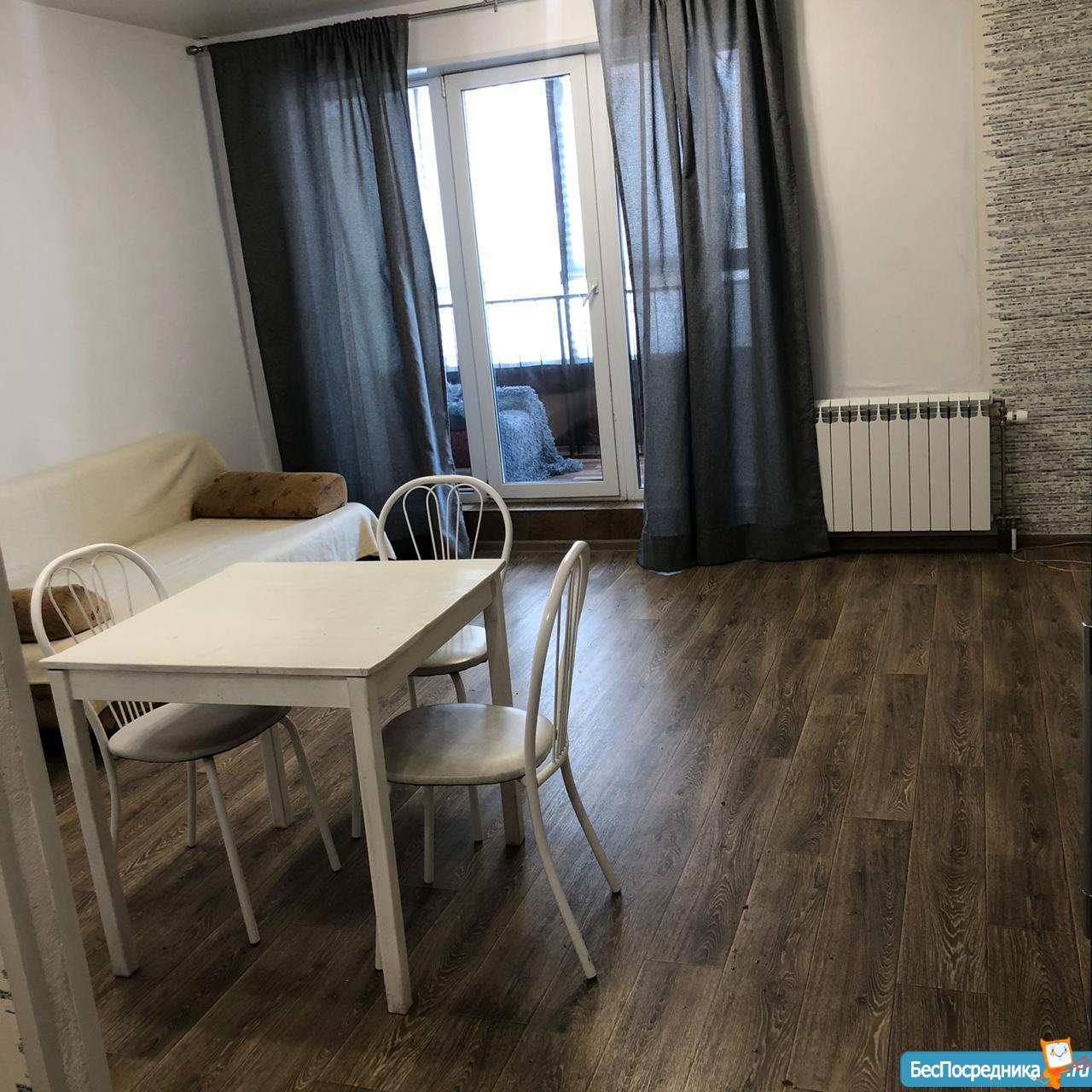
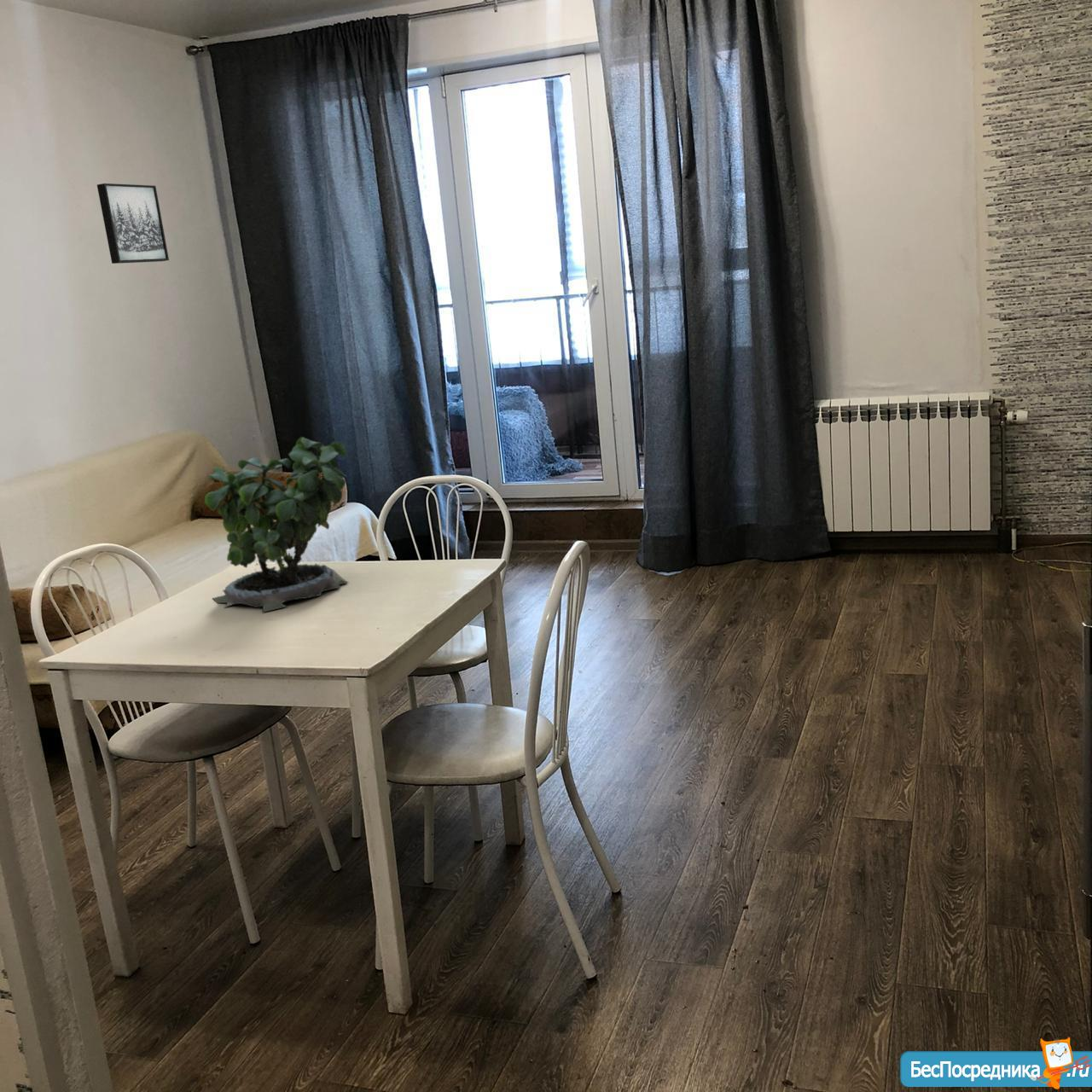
+ wall art (134, 224)
+ potted plant (281, 514)
